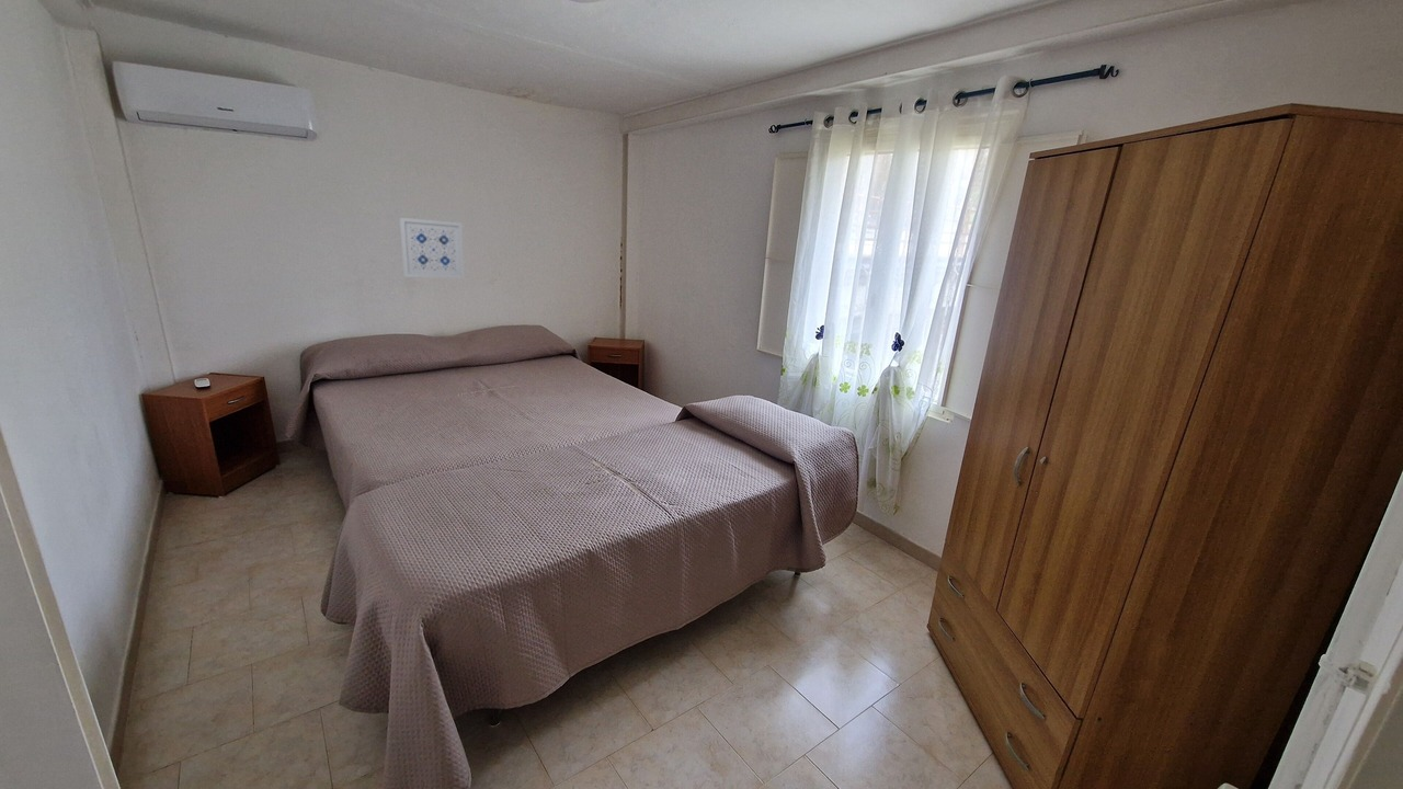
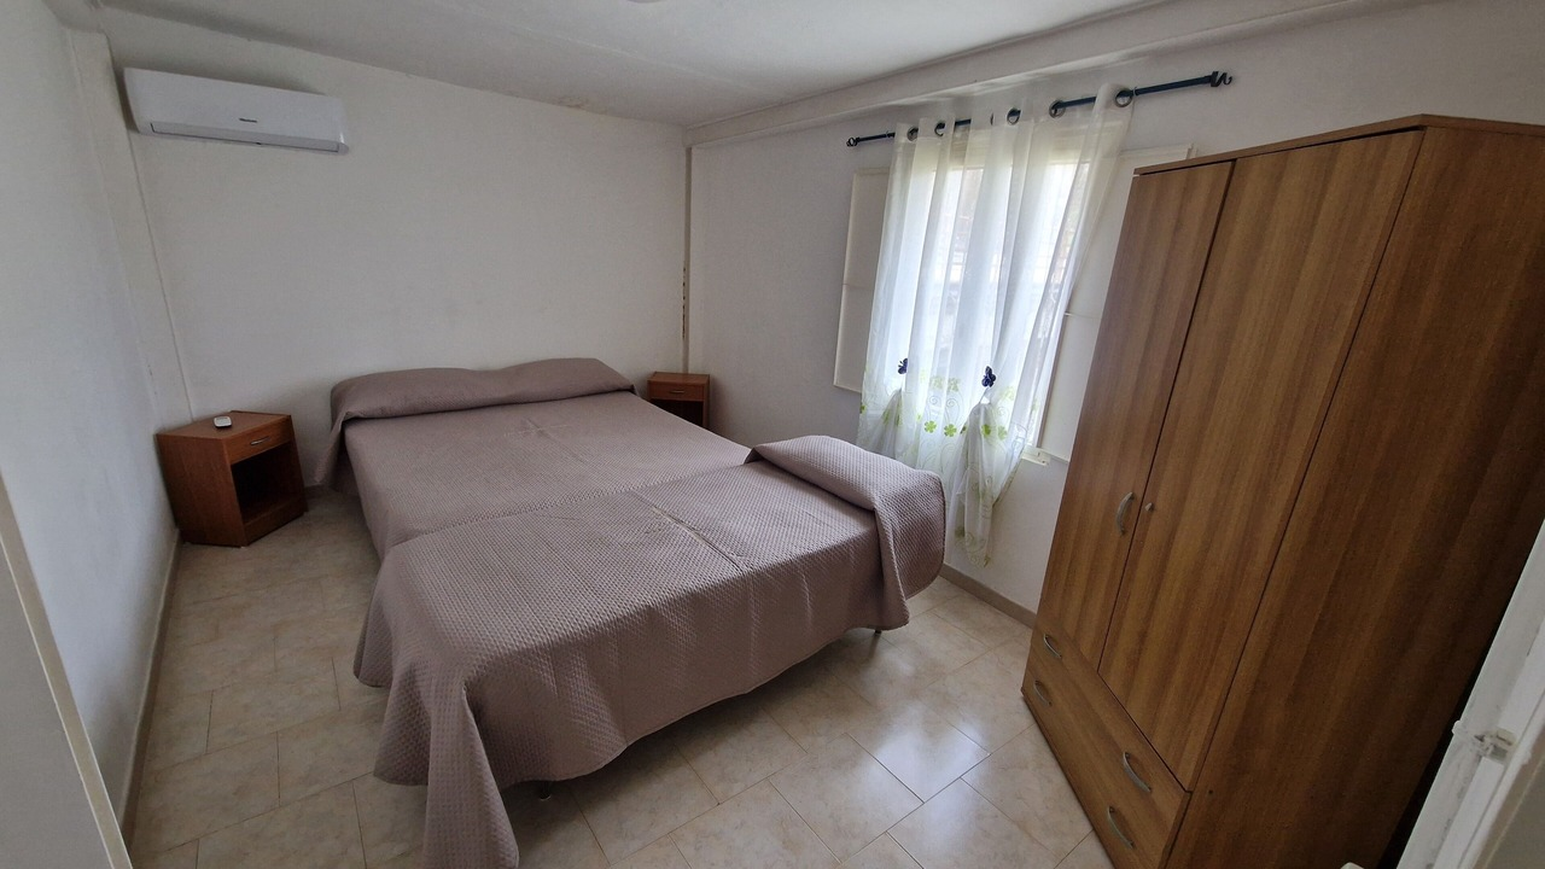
- wall art (433, 249)
